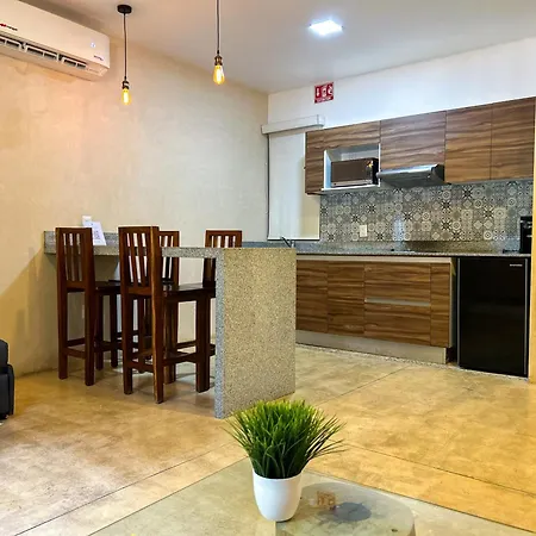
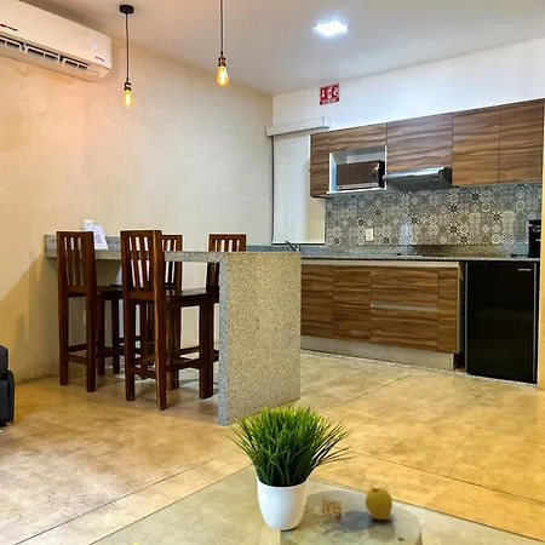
+ apple (378, 503)
